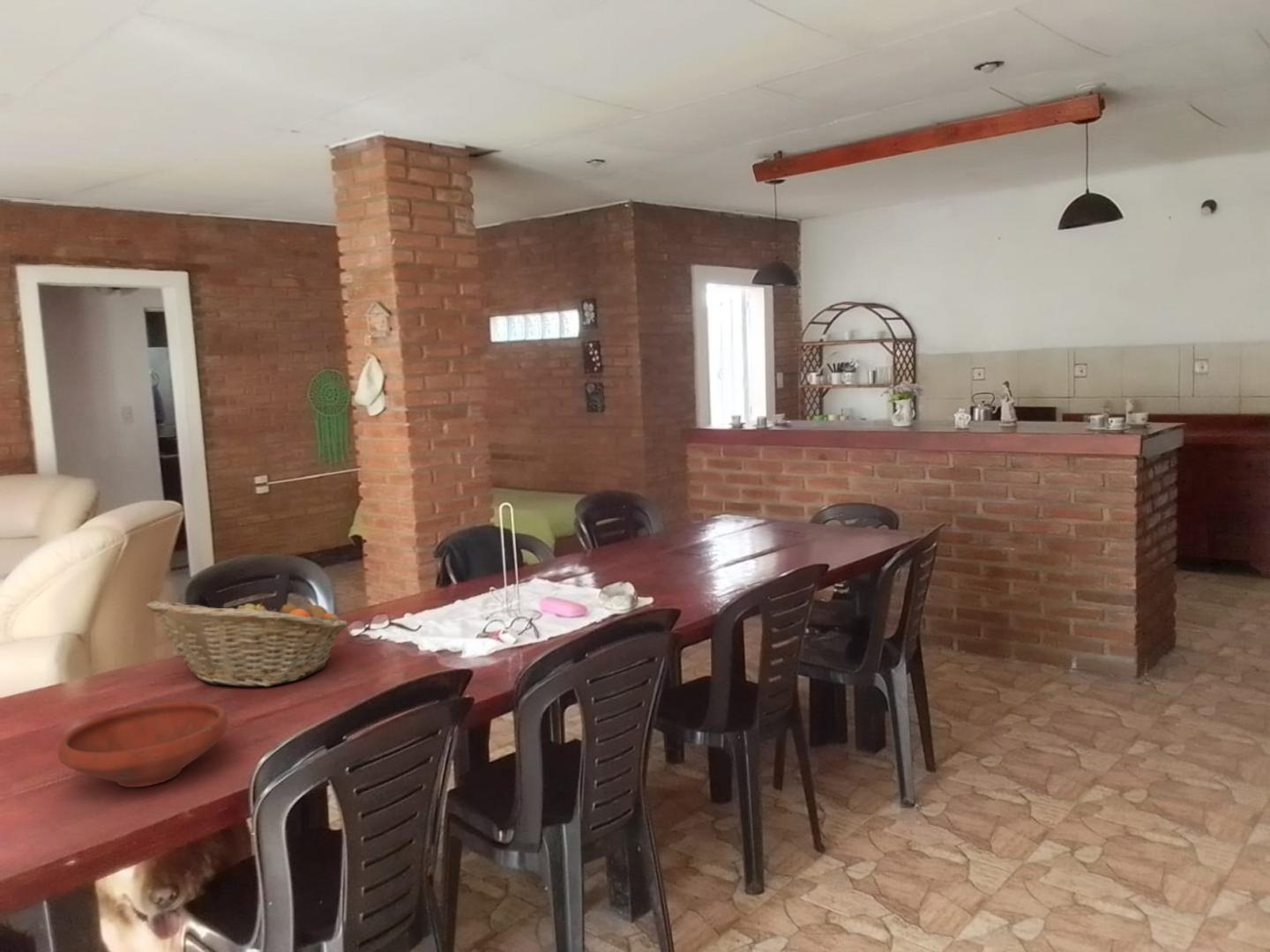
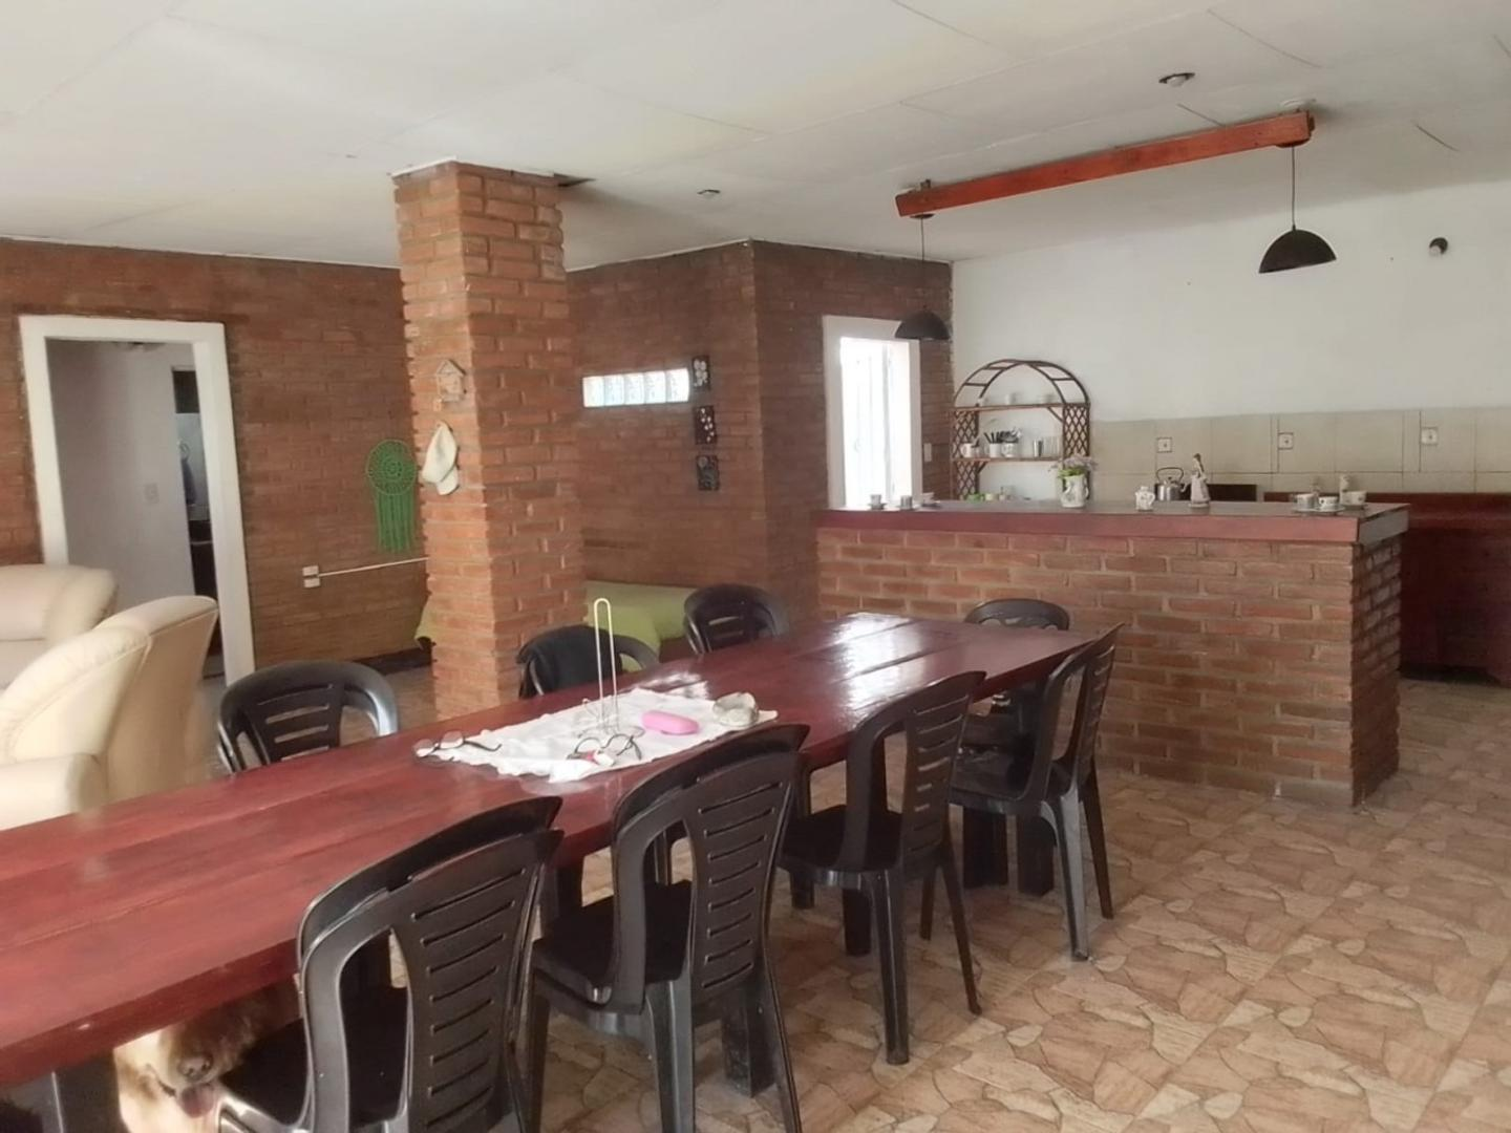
- bowl (147, 751)
- fruit basket (250, 630)
